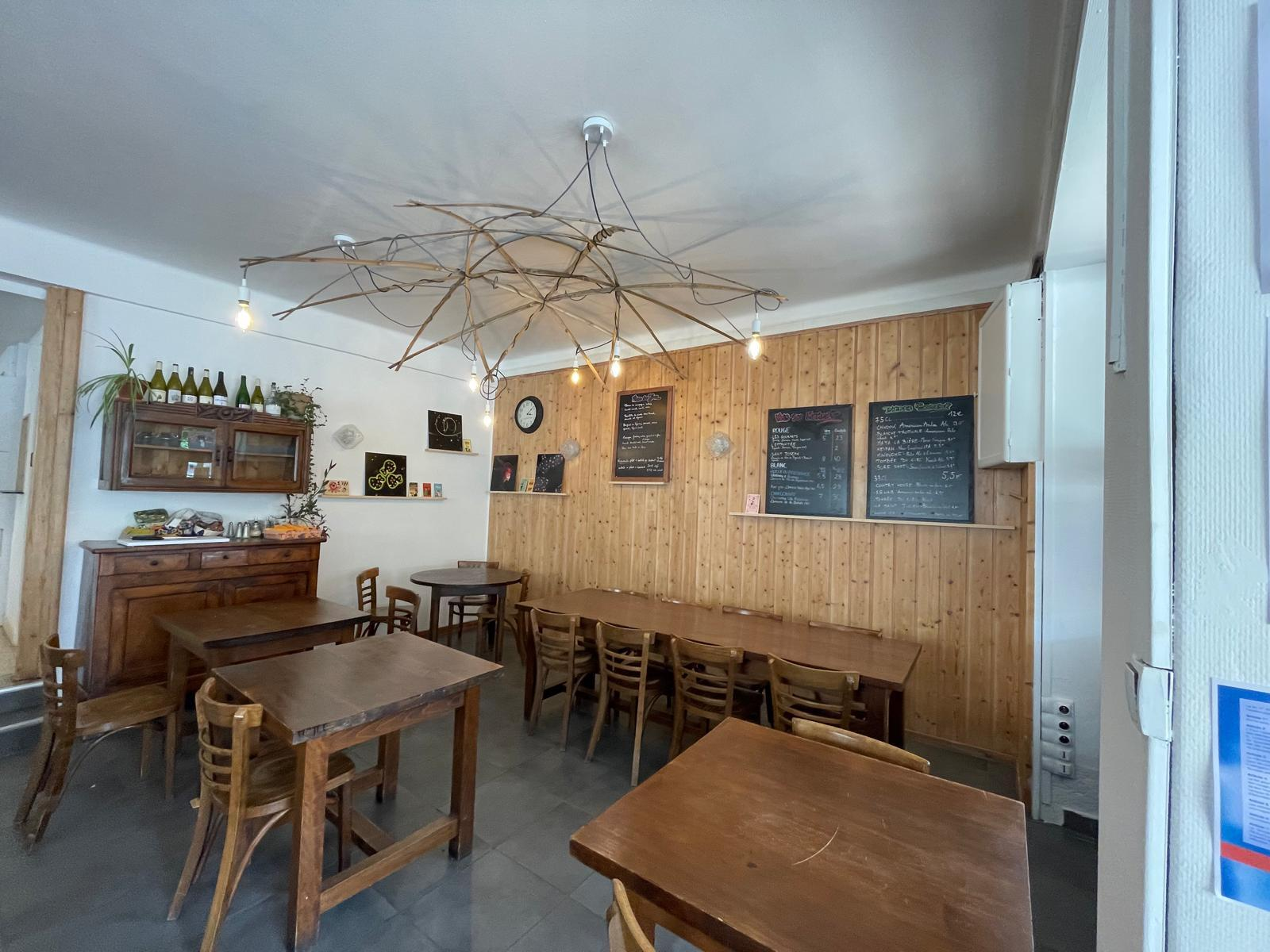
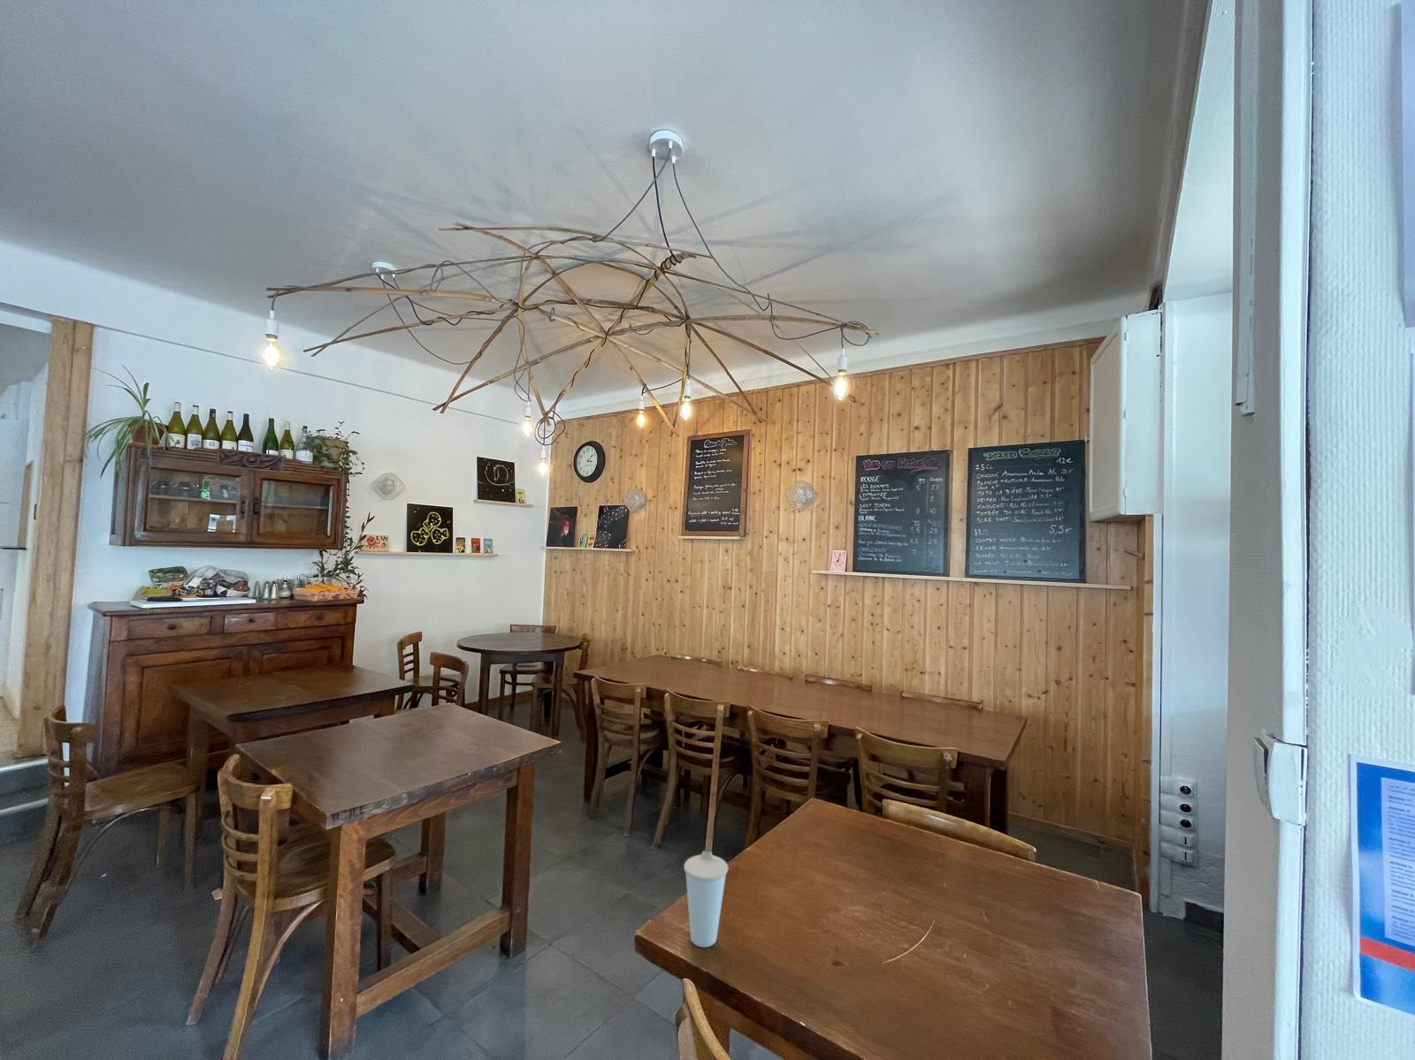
+ cup (705, 900)
